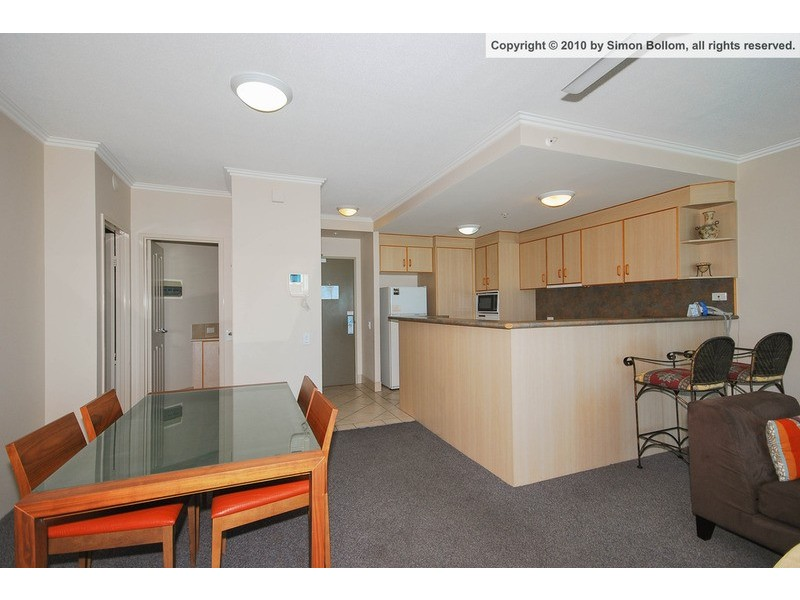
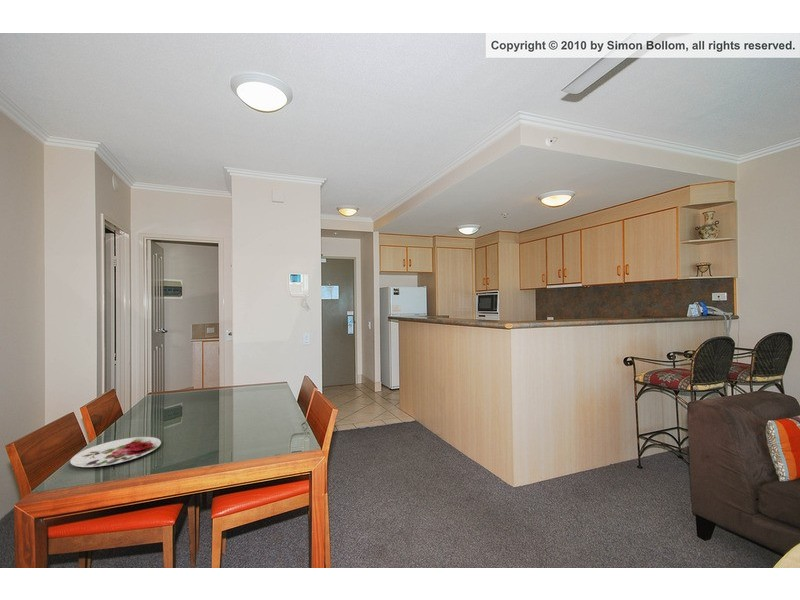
+ plate (118, 449)
